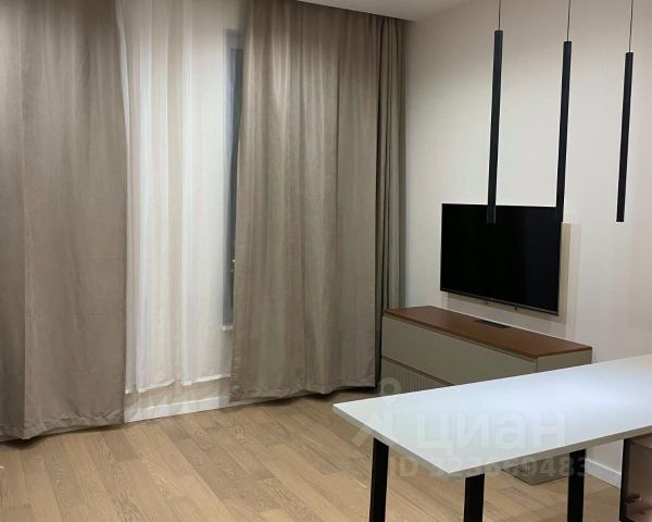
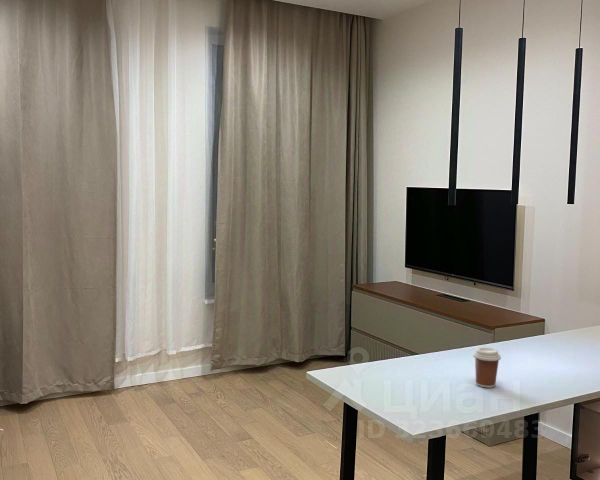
+ coffee cup (486, 367)
